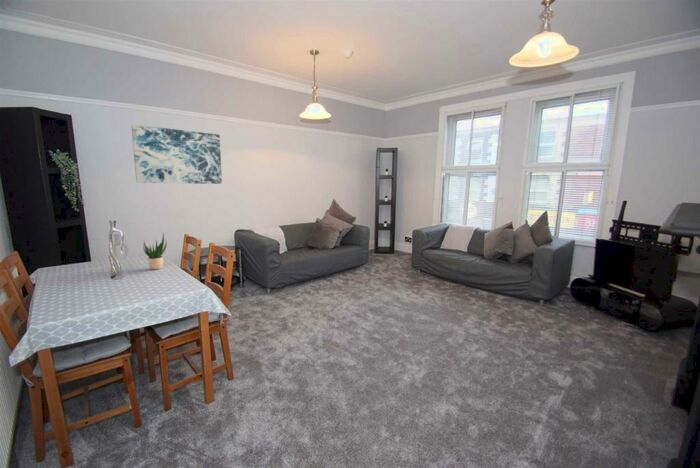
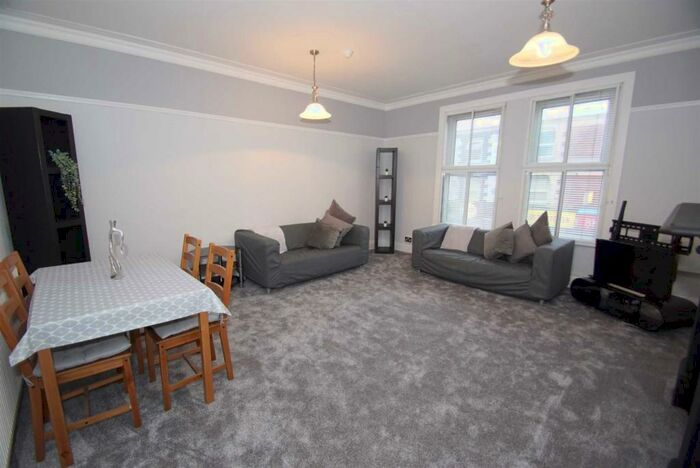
- potted plant (156, 251)
- wall art (180, 157)
